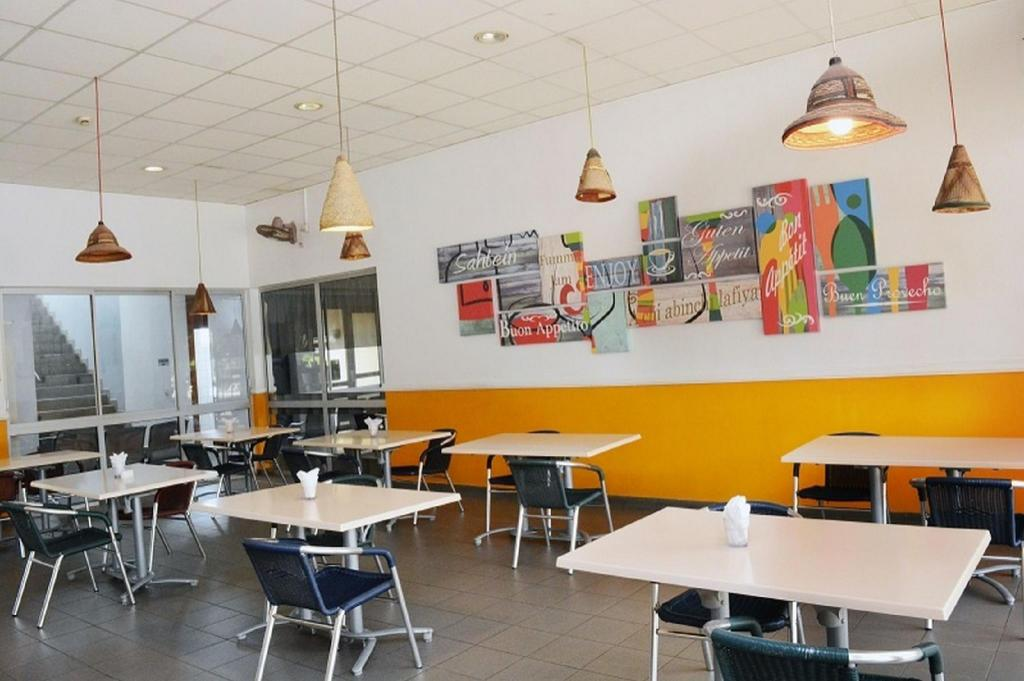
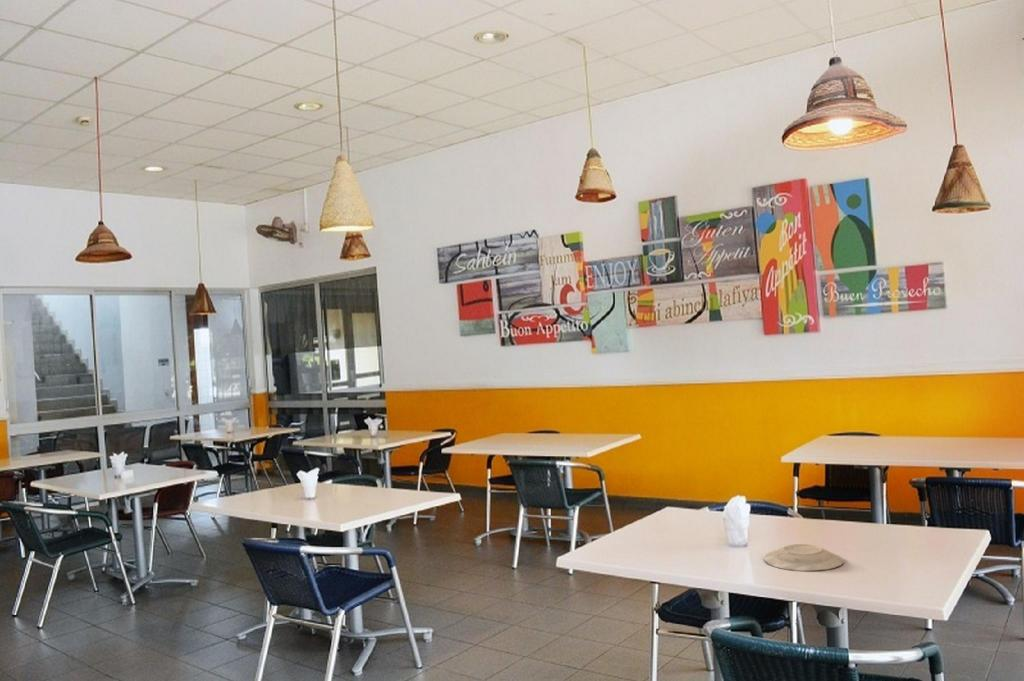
+ plate (802, 554)
